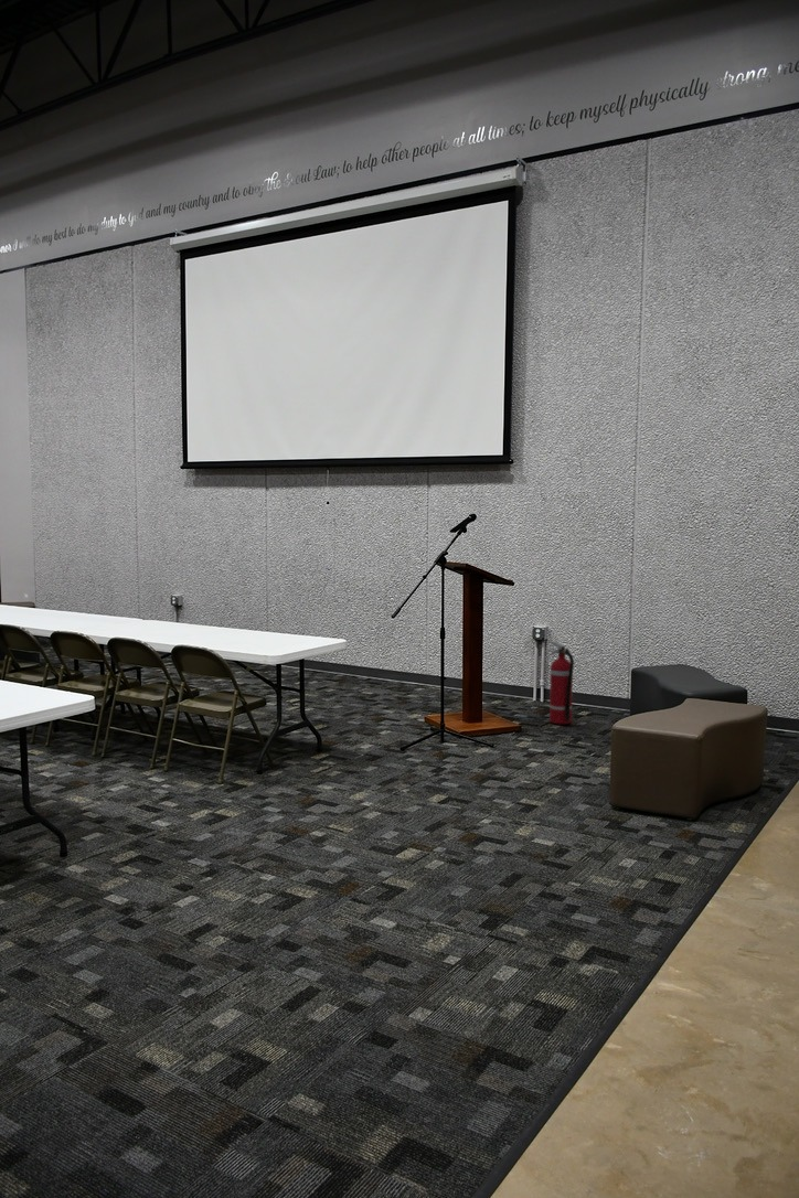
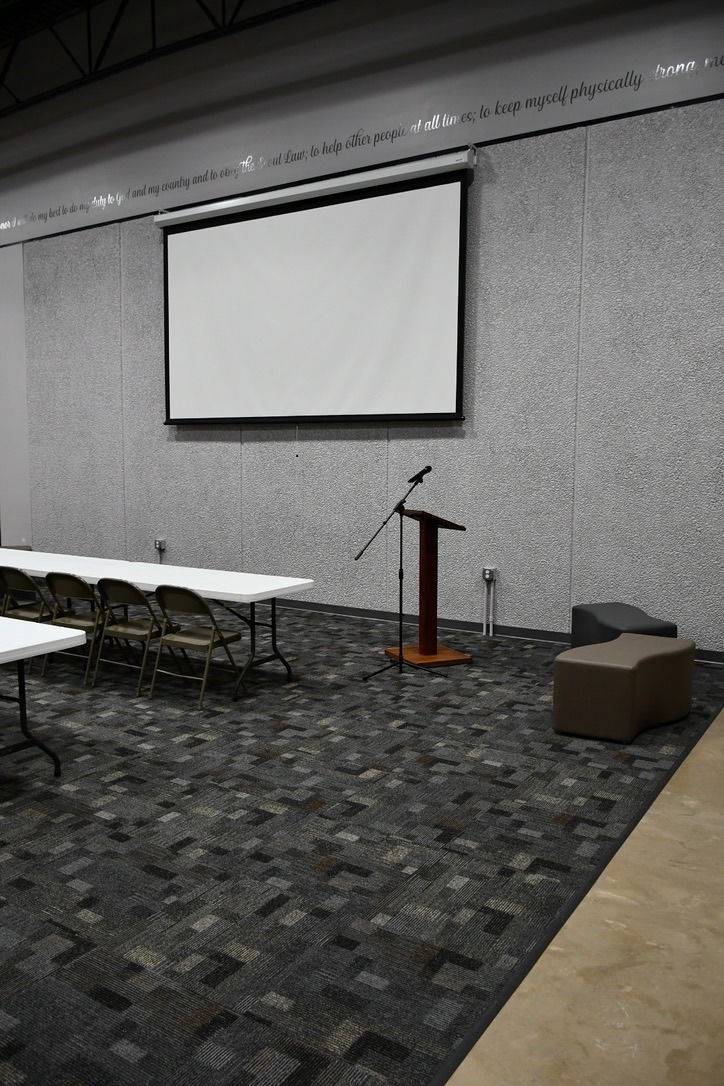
- fire extinguisher (562, 683)
